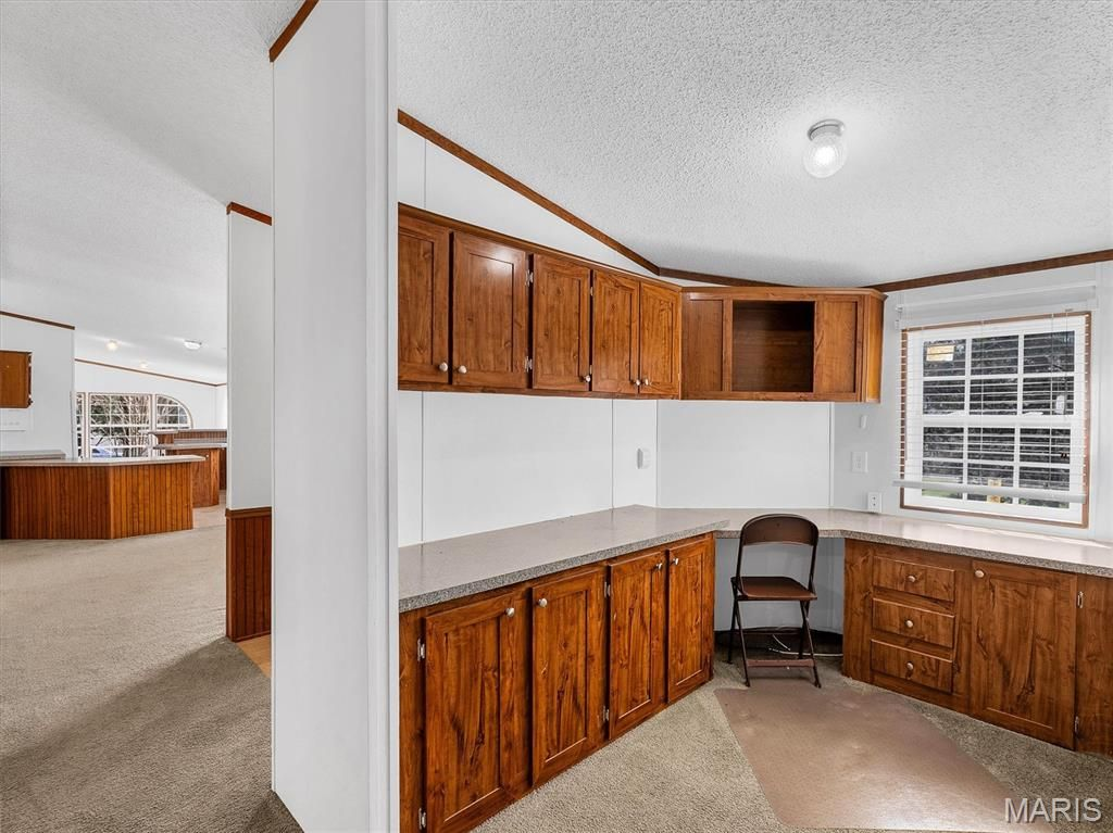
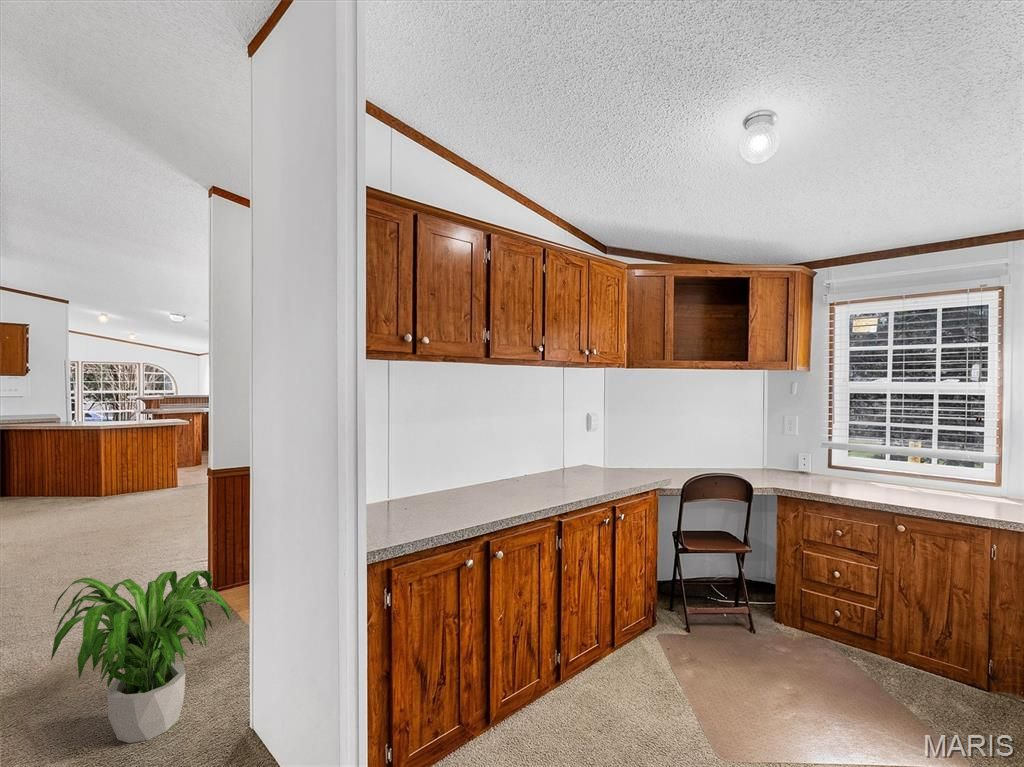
+ potted plant (147, 656)
